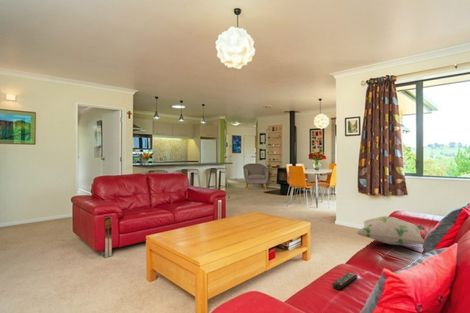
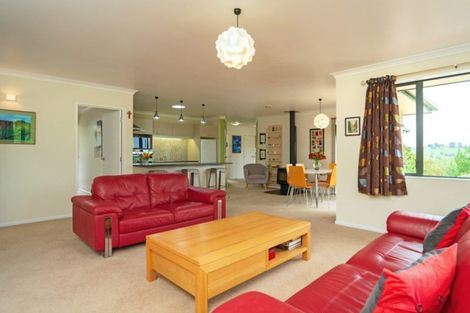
- remote control (345, 280)
- decorative pillow (391, 230)
